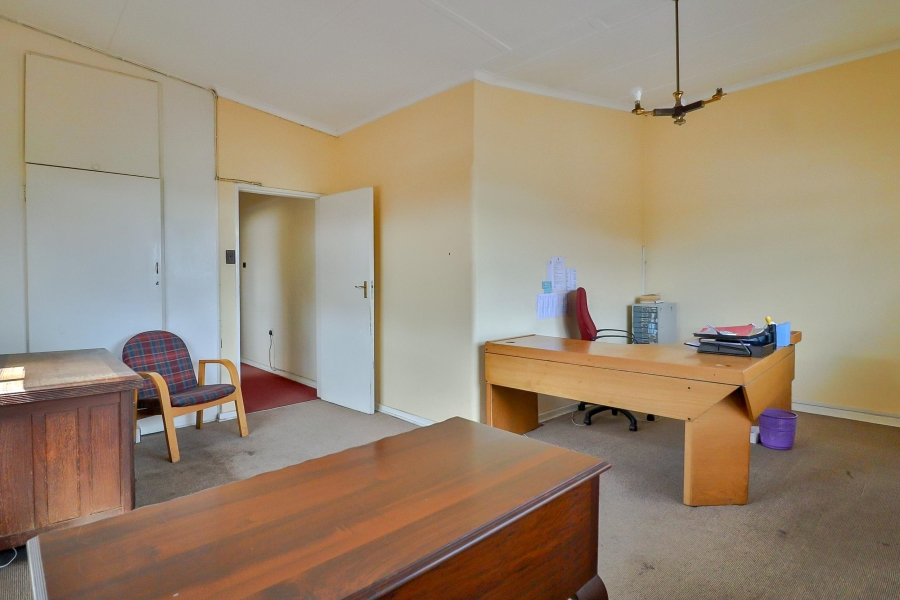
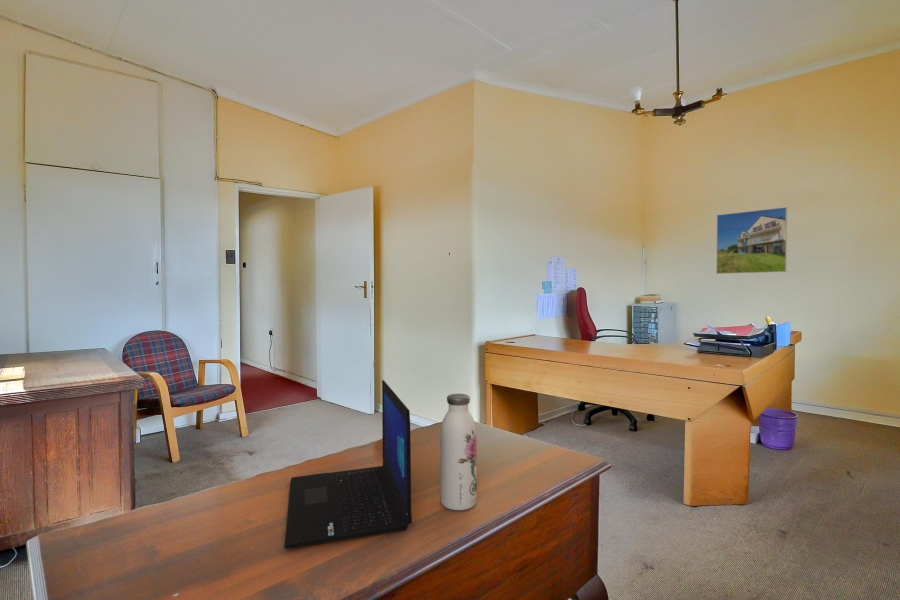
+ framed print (750, 242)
+ water bottle (458, 448)
+ laptop (347, 470)
